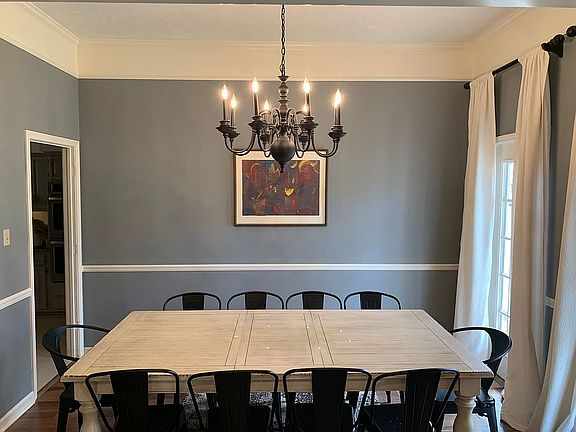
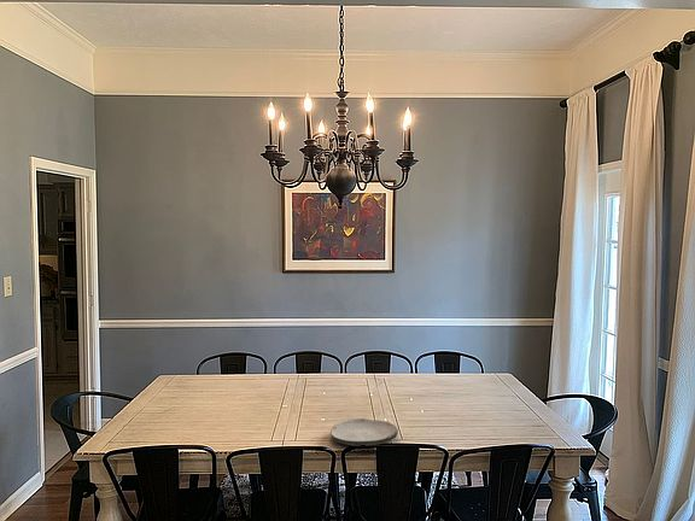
+ plate (363, 432)
